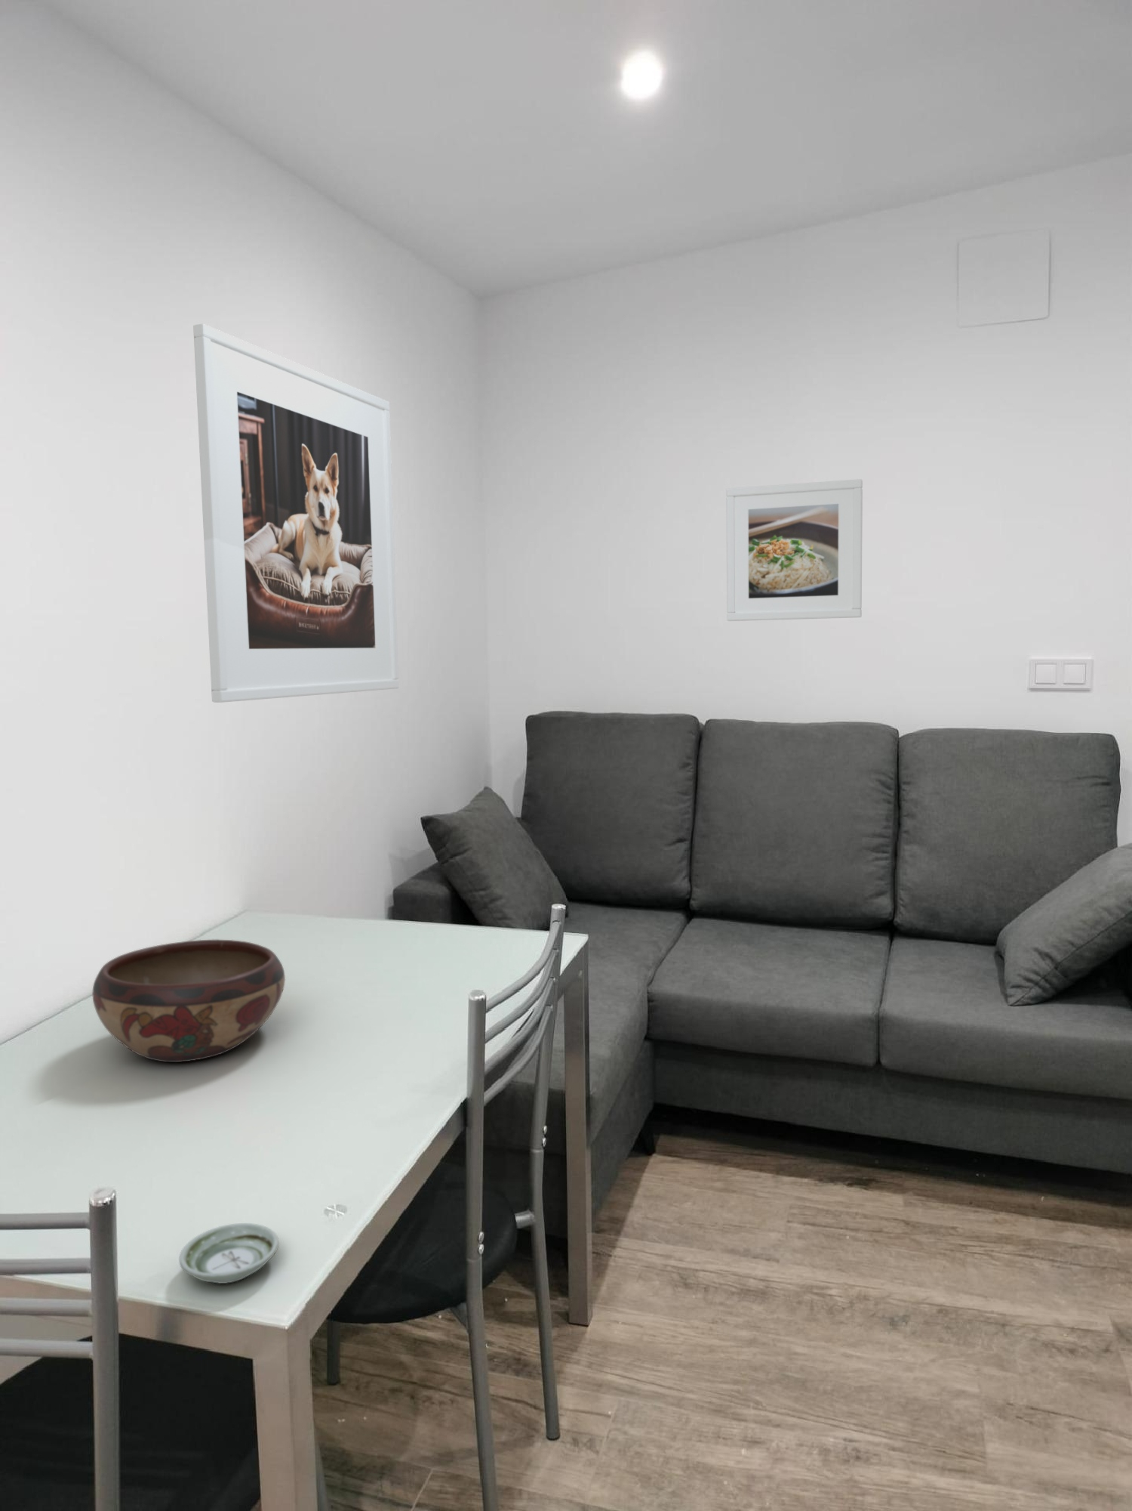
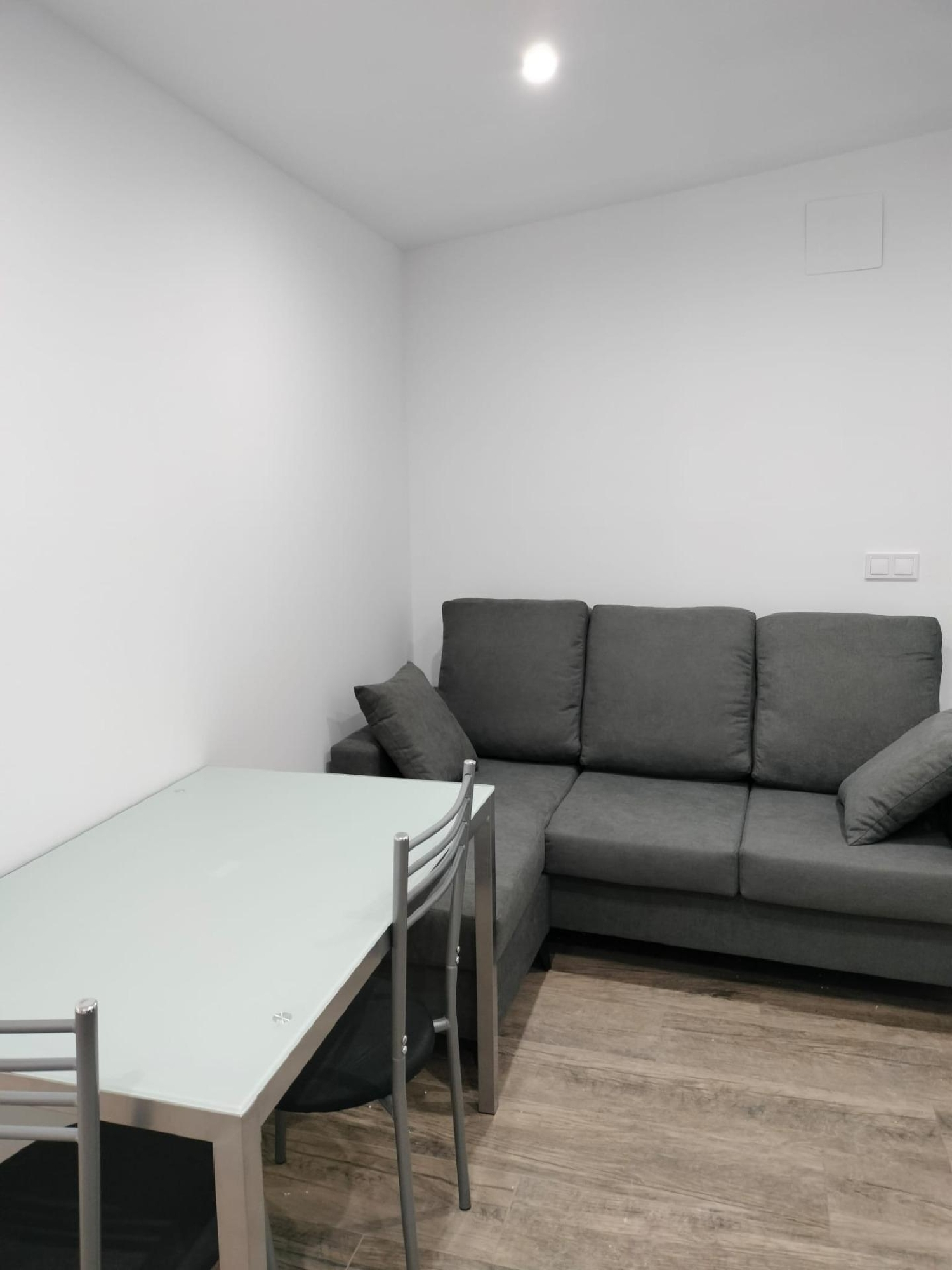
- decorative bowl (191, 1002)
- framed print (310, 533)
- saucer (229, 1258)
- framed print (792, 552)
